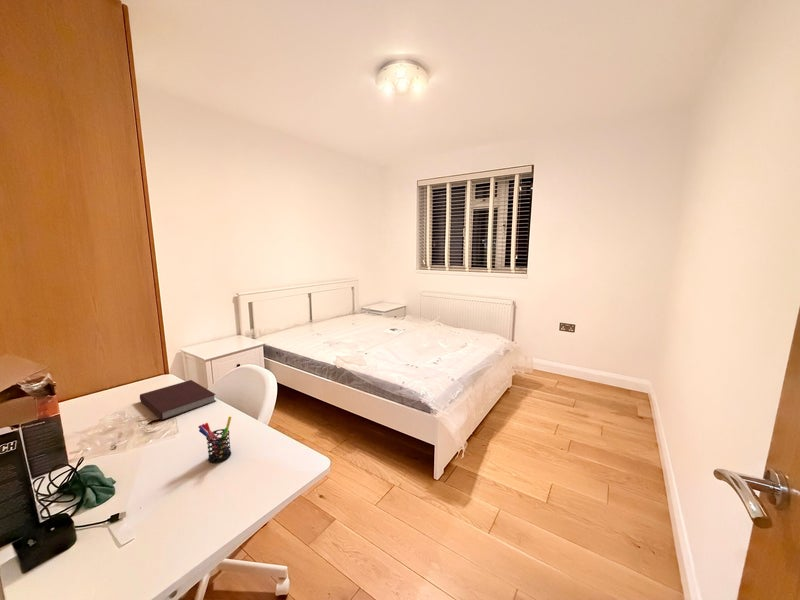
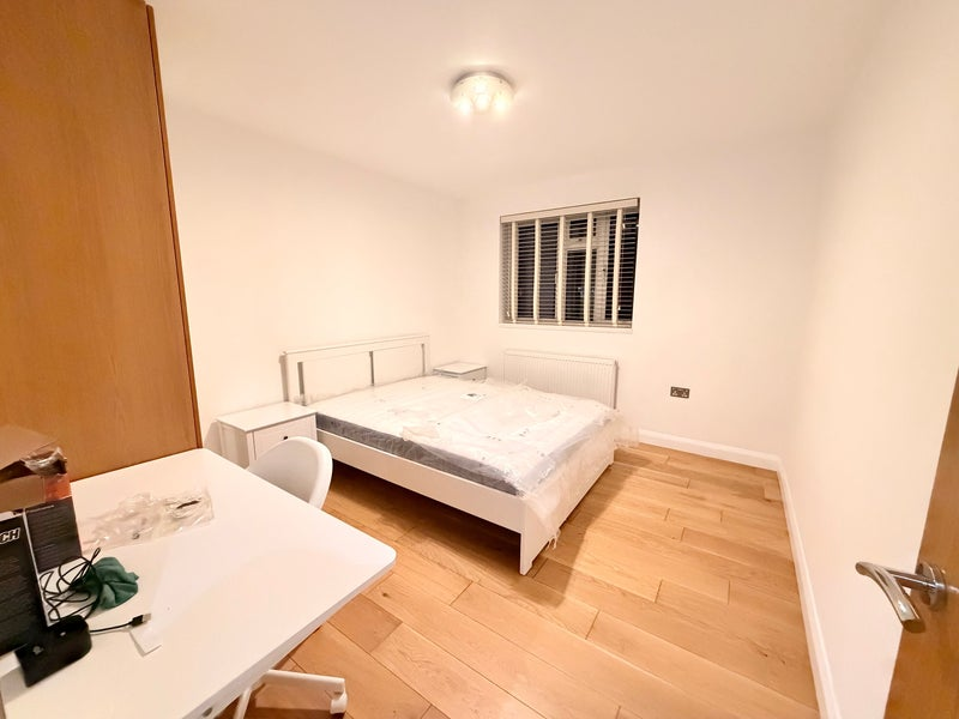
- notebook (177, 397)
- pen holder (218, 438)
